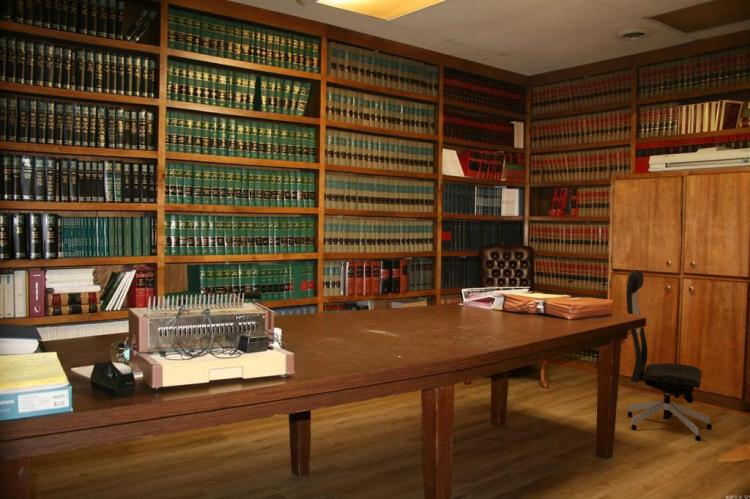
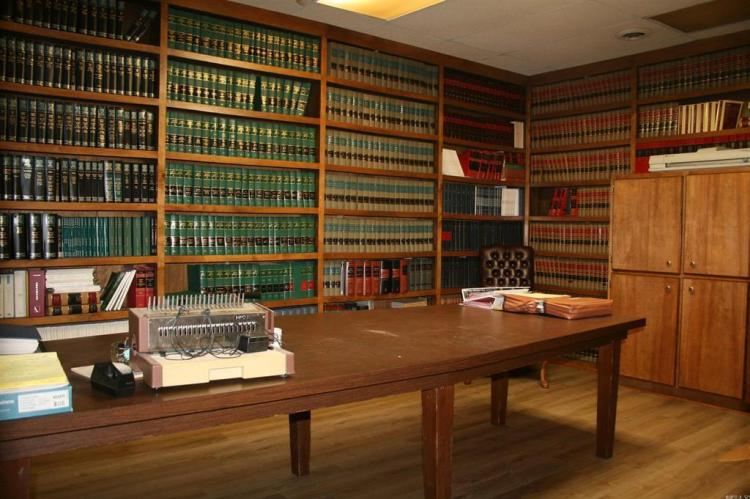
- office chair (670, 363)
